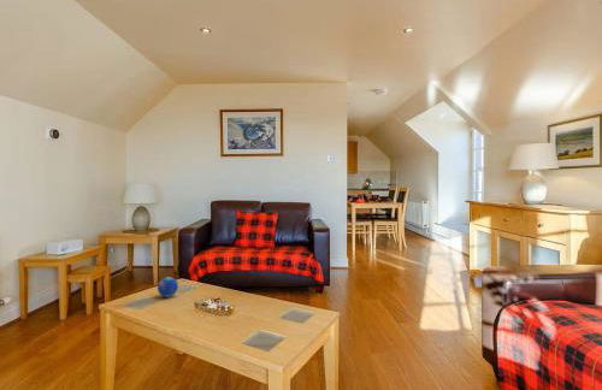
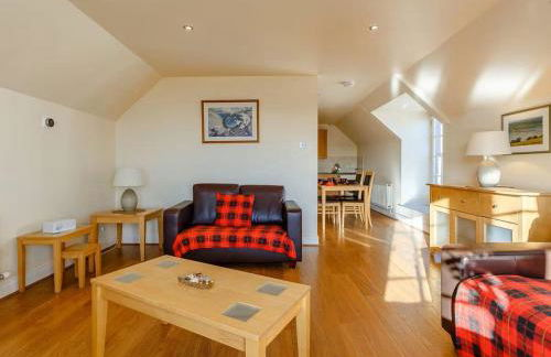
- decorative orb (167, 286)
